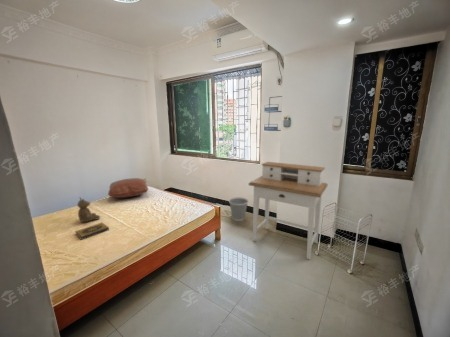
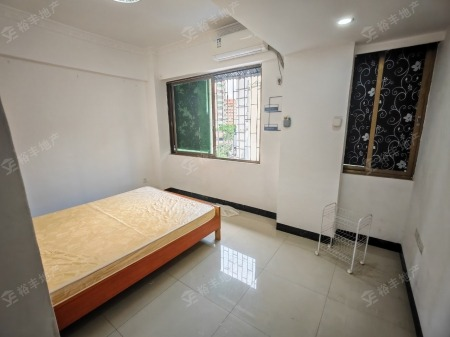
- desk (288, 203)
- hardback book (92, 230)
- stuffed bear (87, 208)
- wastebasket (238, 209)
- pillow (128, 187)
